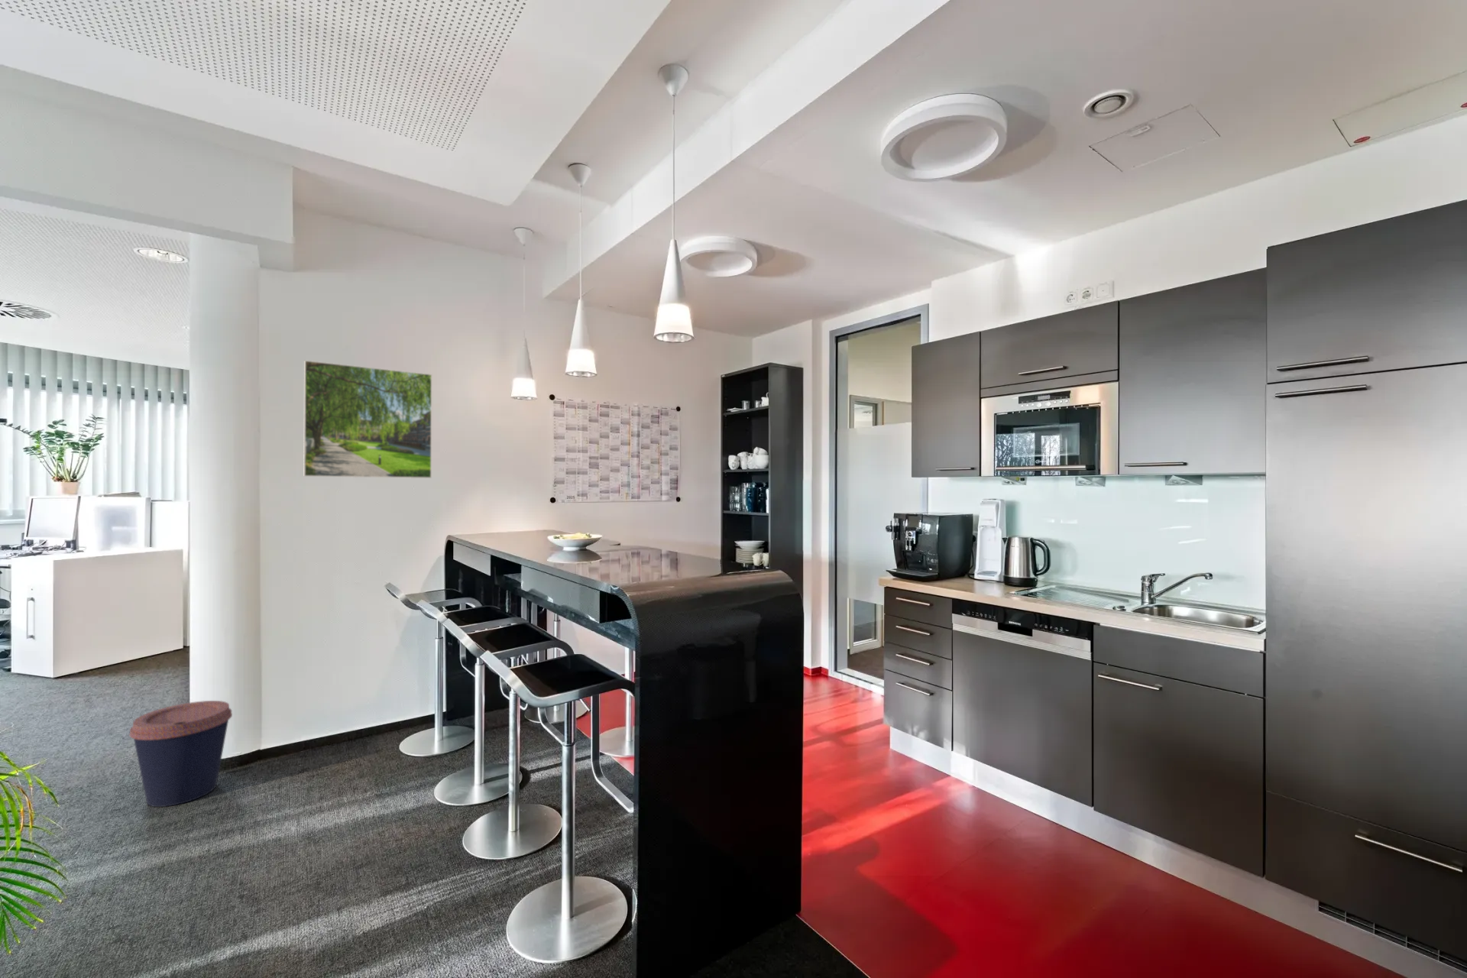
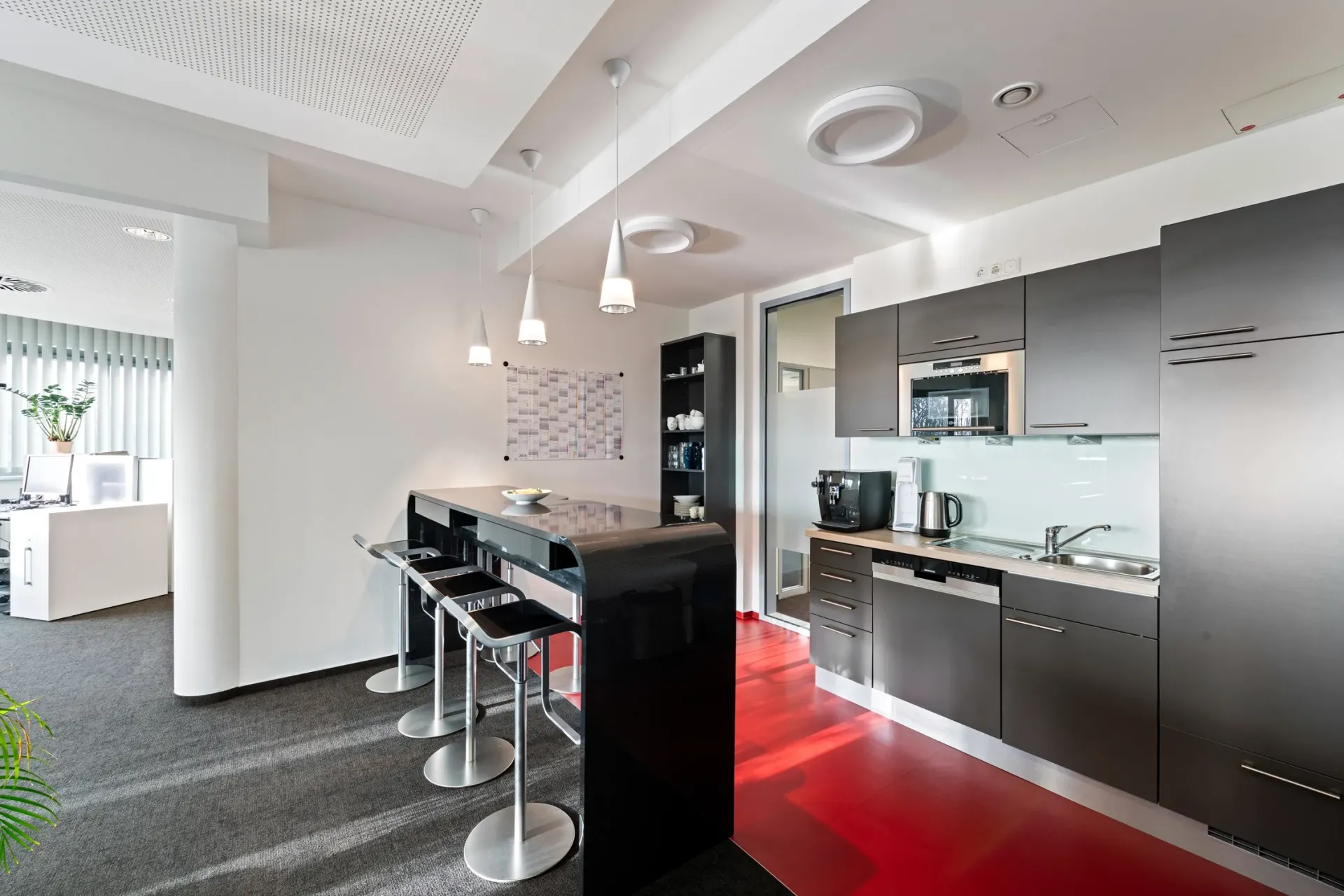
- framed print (371, 422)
- coffee cup (182, 753)
